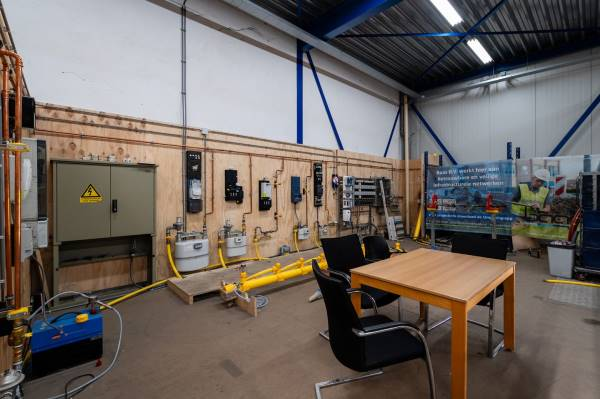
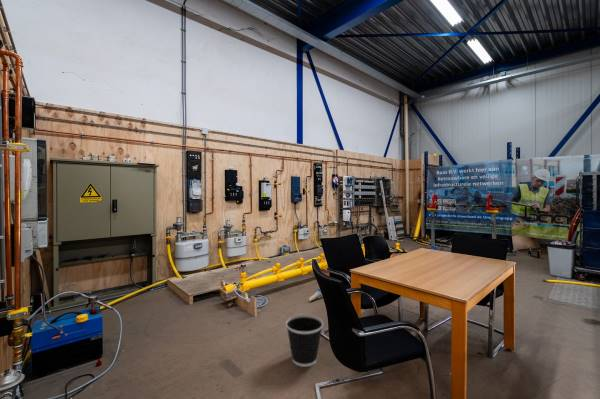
+ wastebasket (304, 341)
